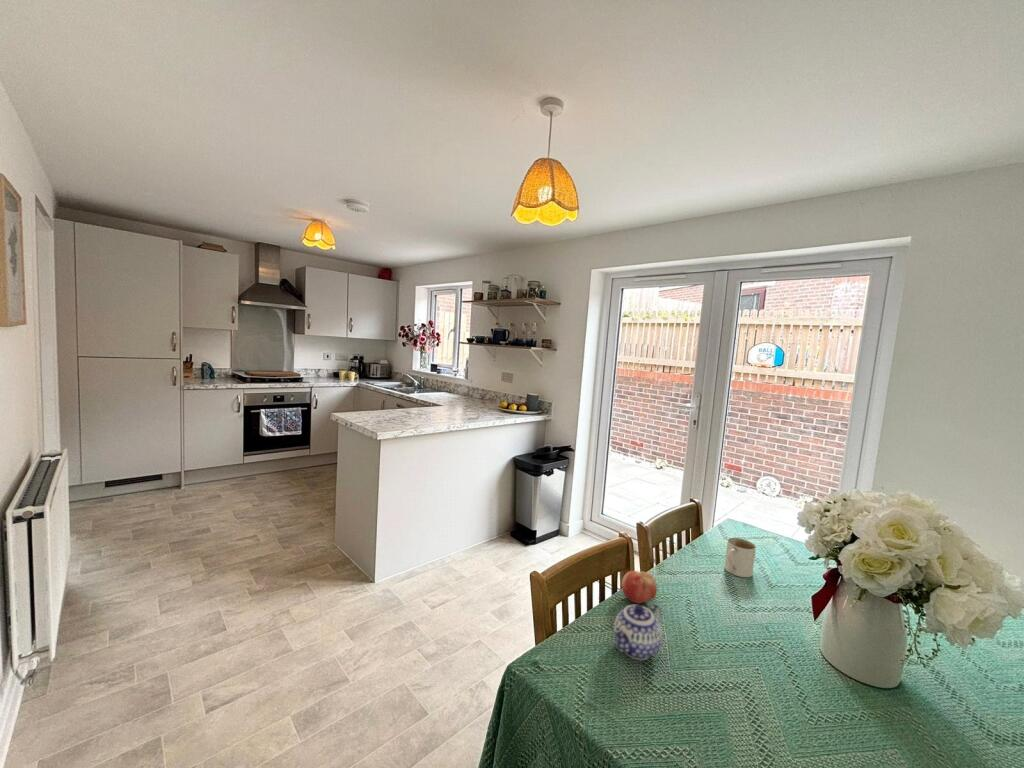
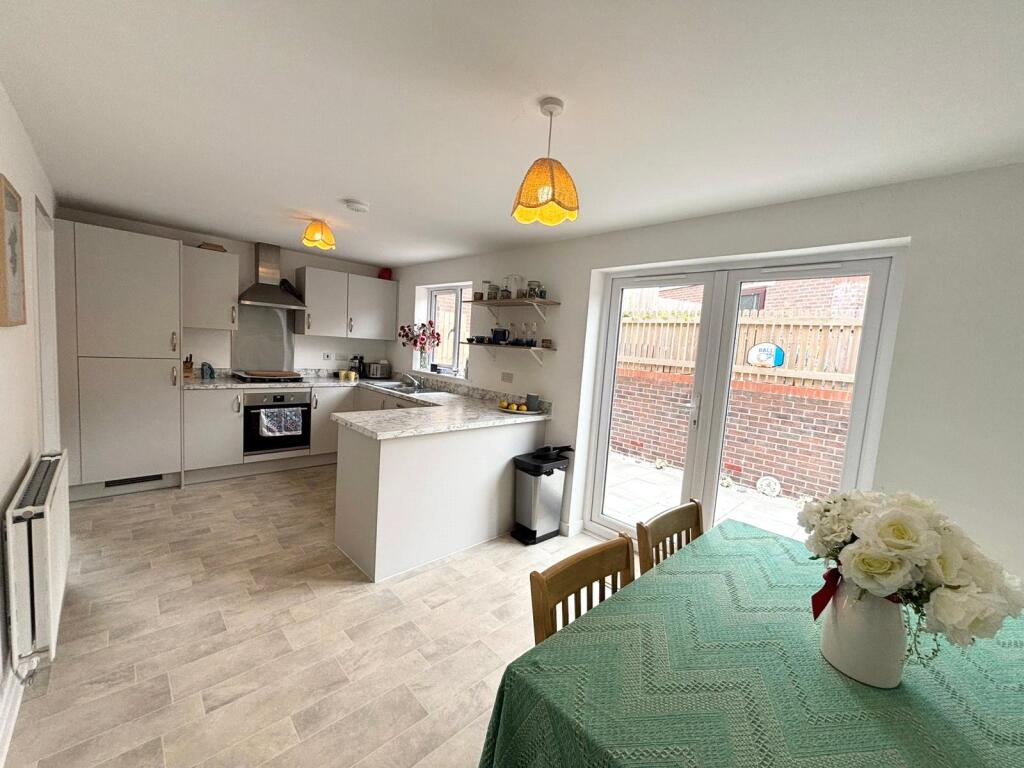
- mug (737, 558)
- teapot (637, 627)
- fruit (639, 587)
